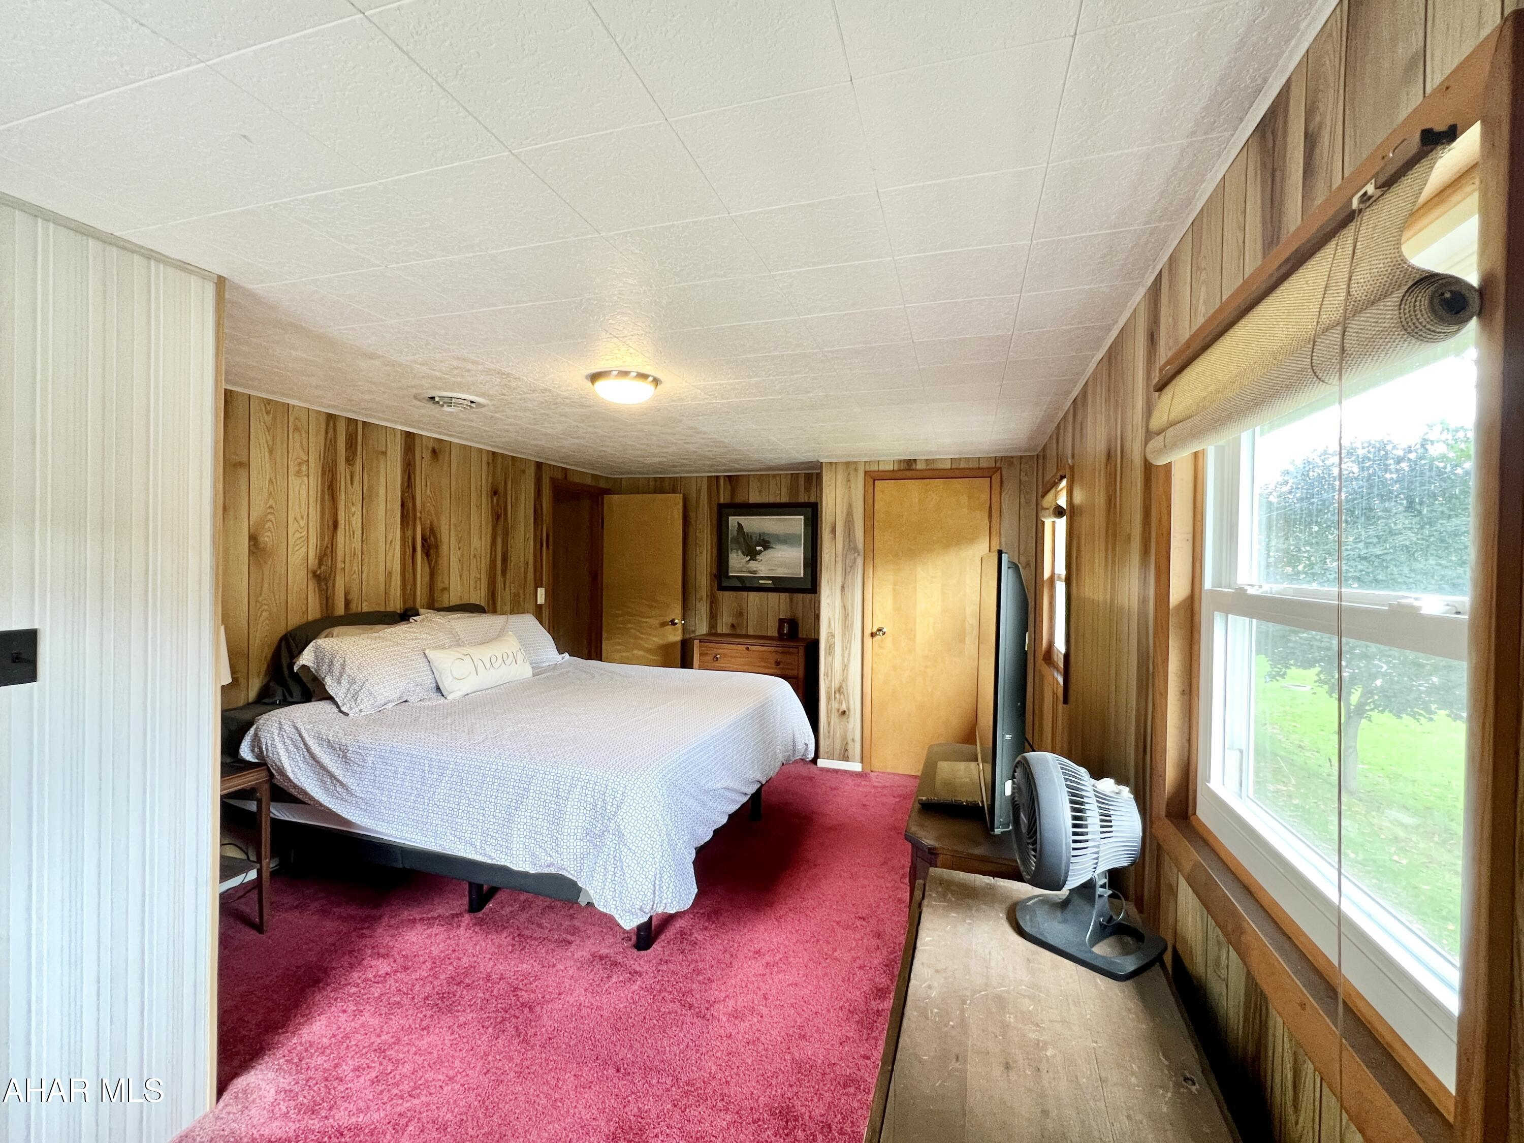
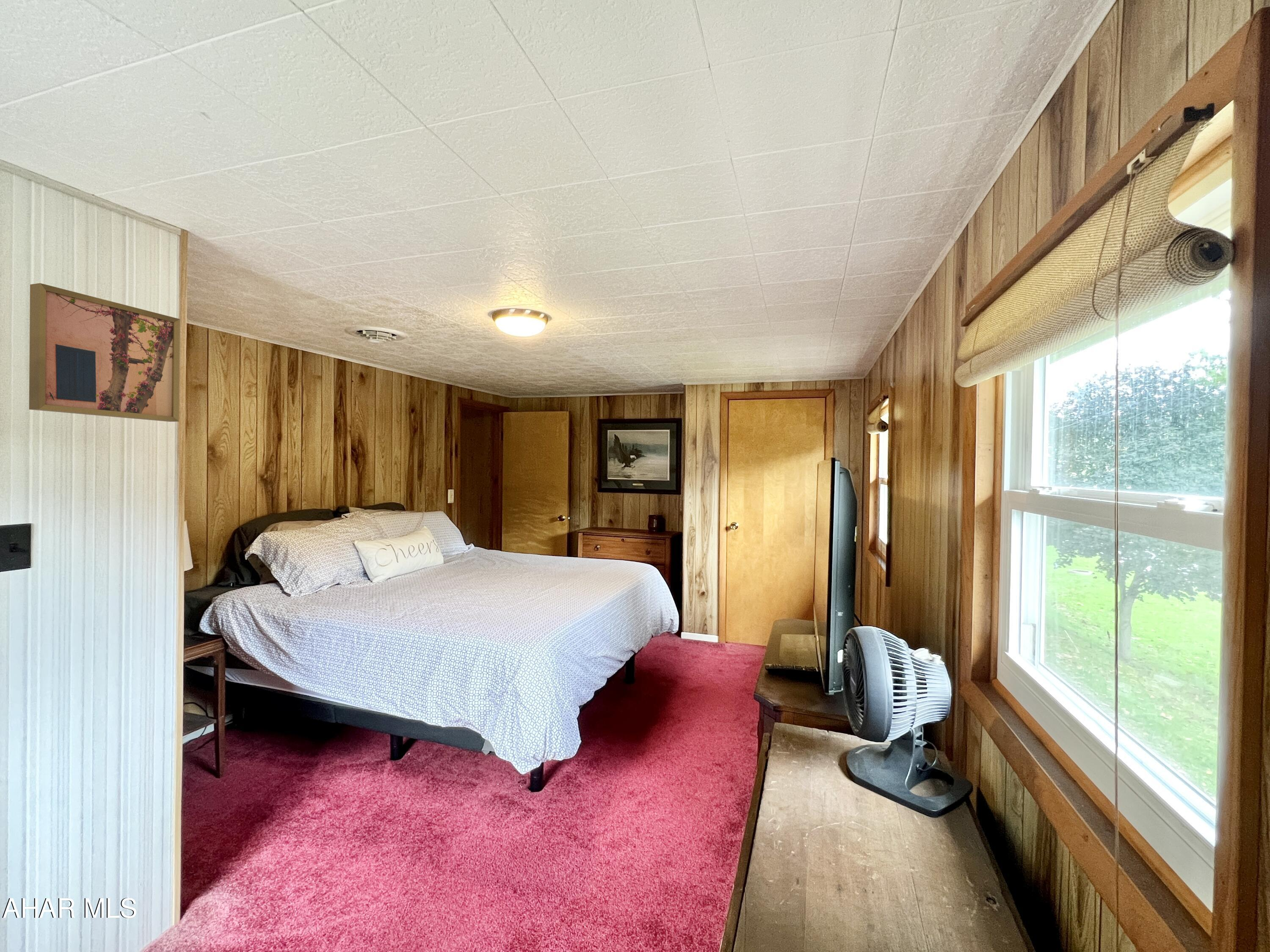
+ wall art (112, 360)
